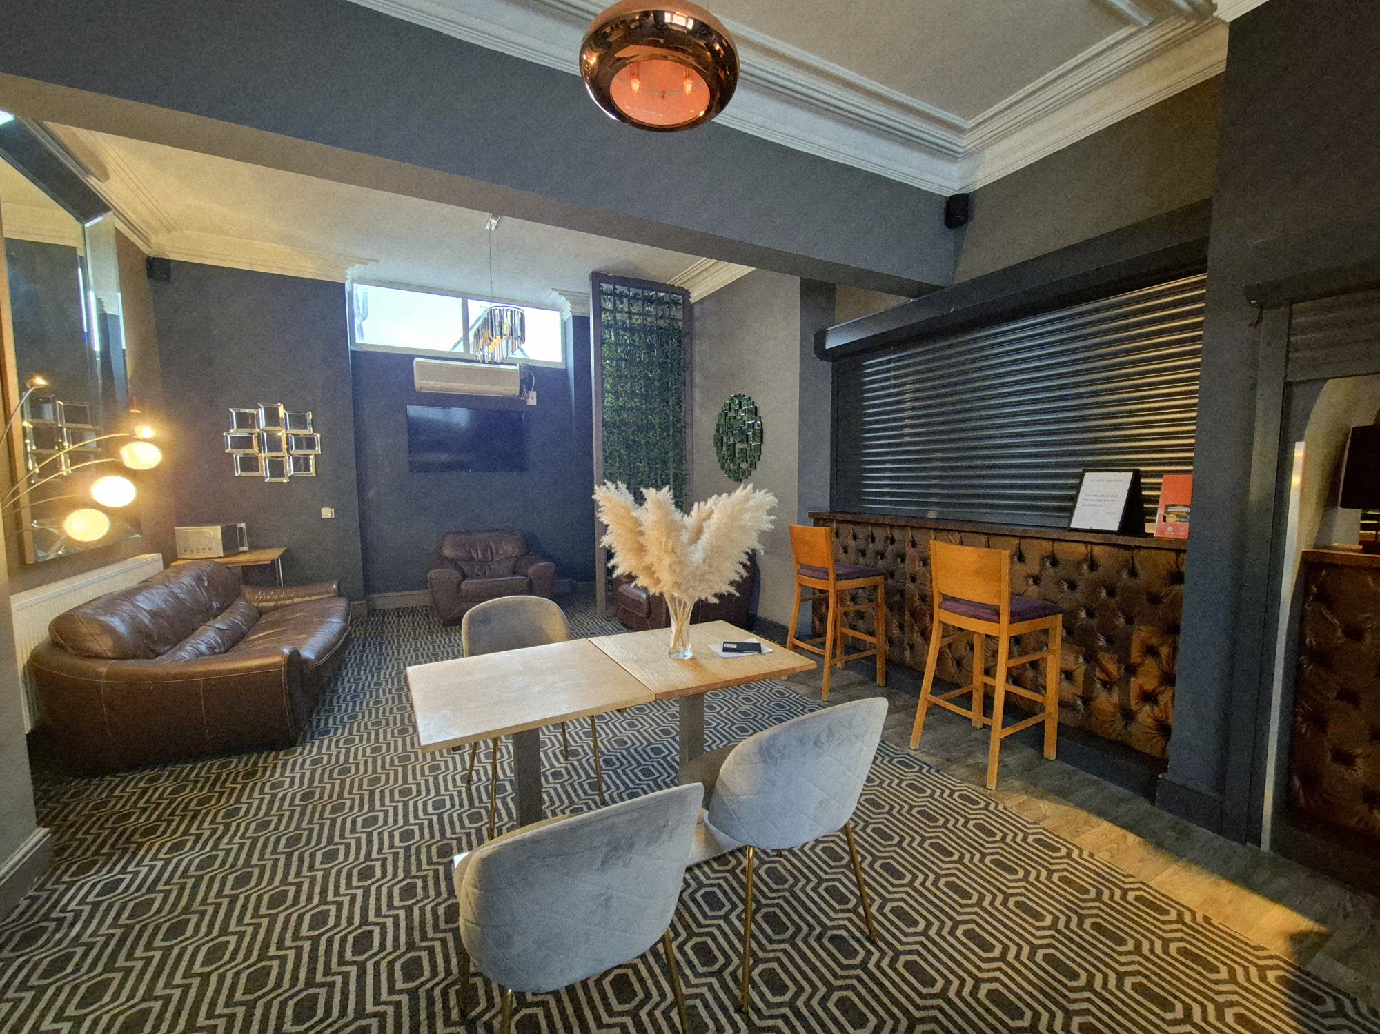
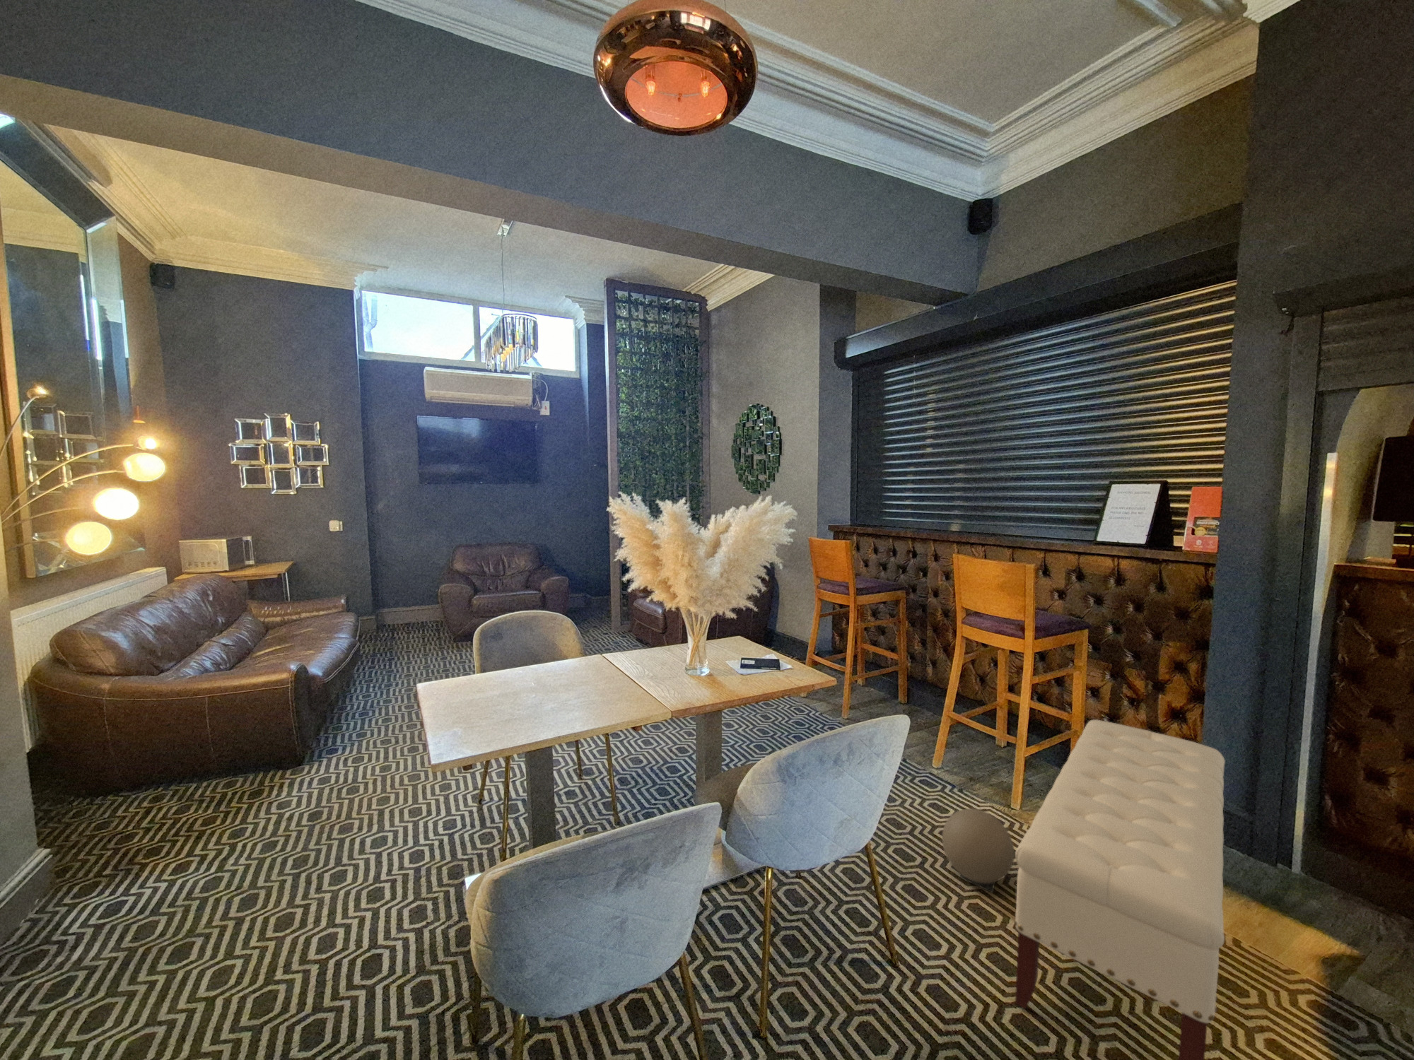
+ ball (978, 844)
+ bench (1130, 858)
